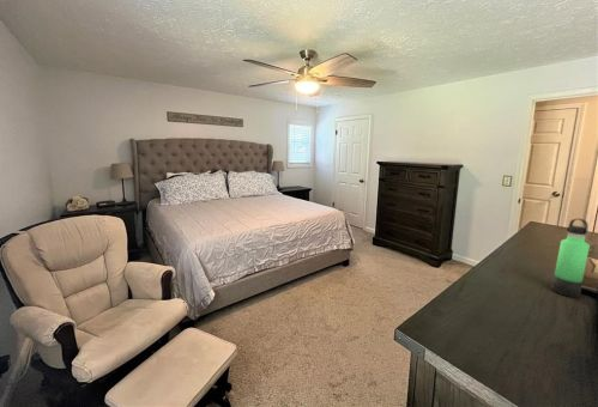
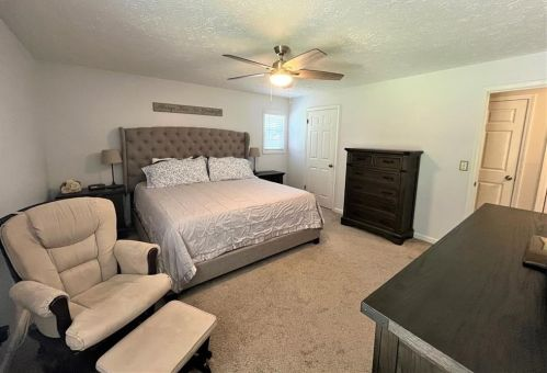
- thermos bottle (572, 256)
